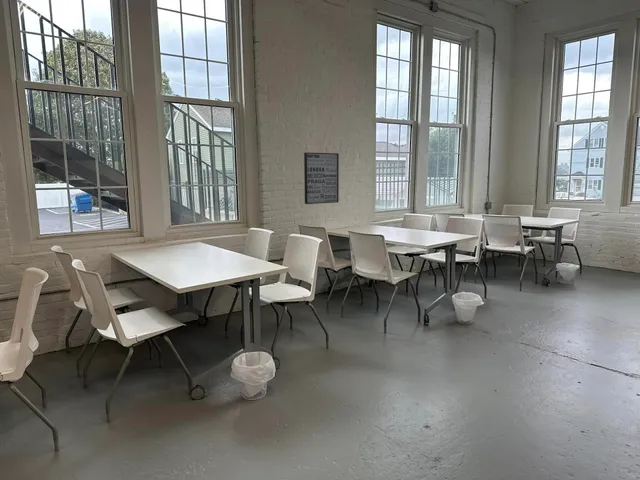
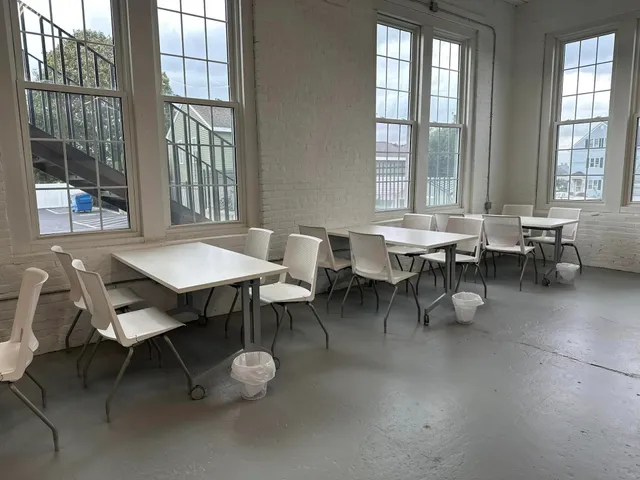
- wall art (321, 178)
